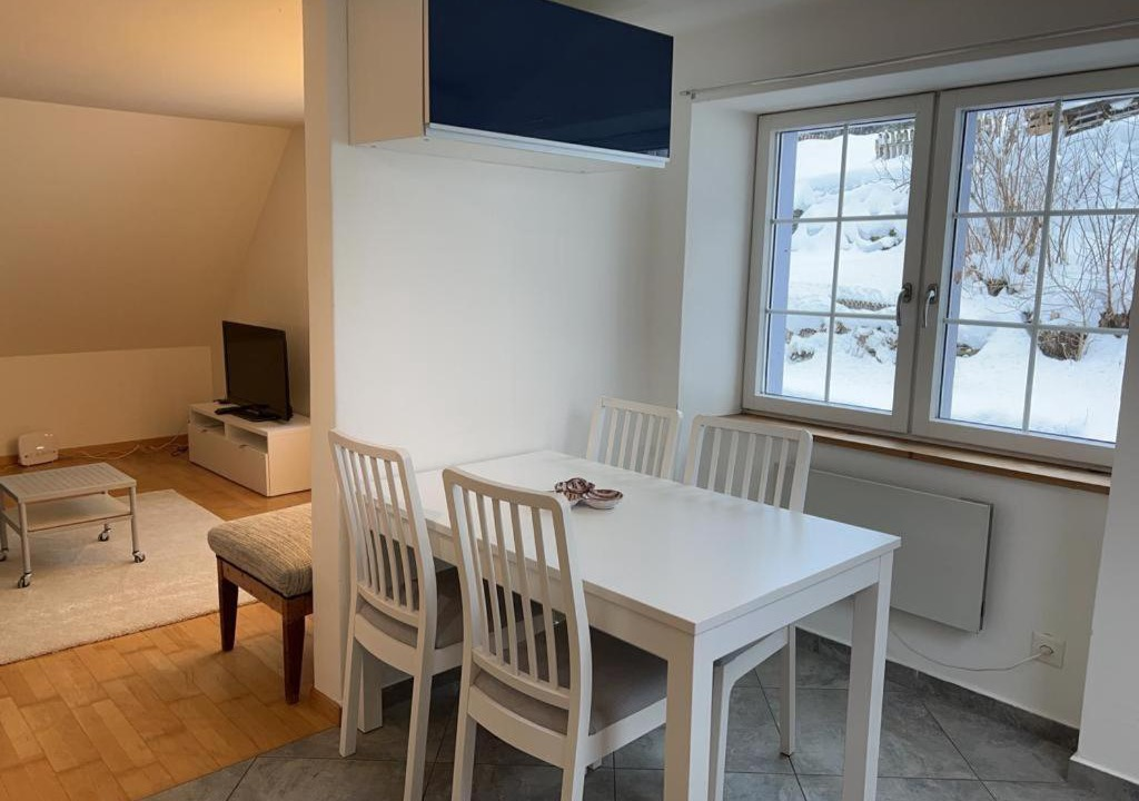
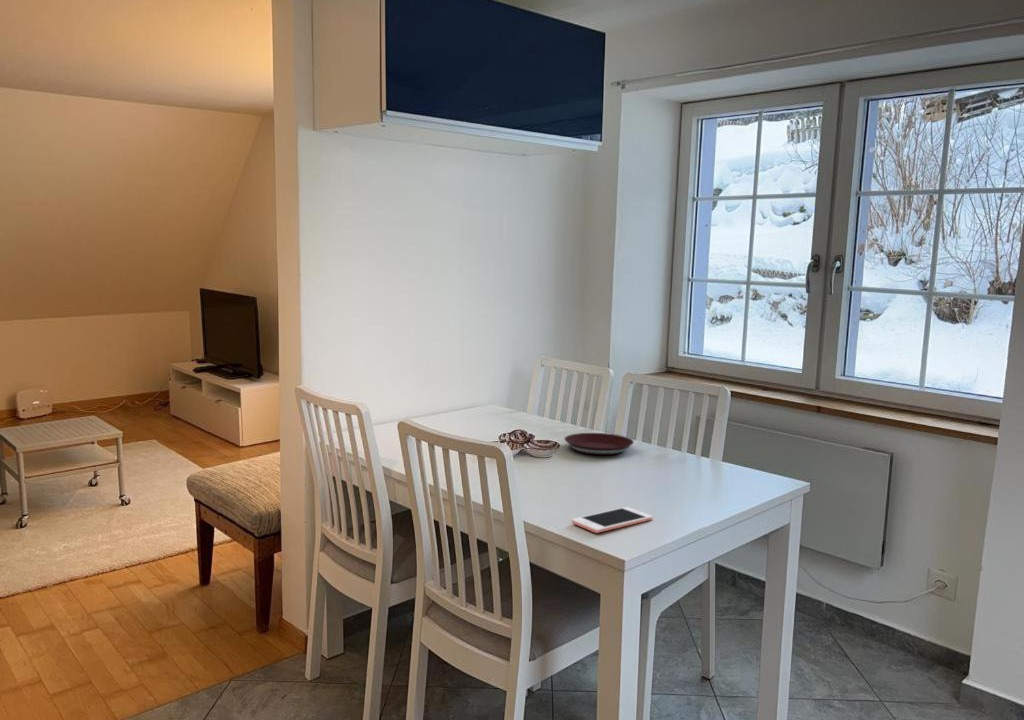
+ plate (598, 444)
+ cell phone (612, 519)
